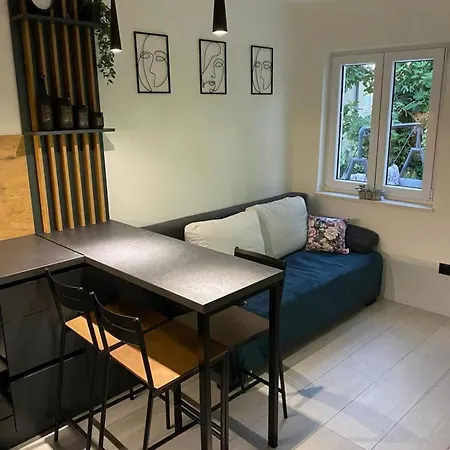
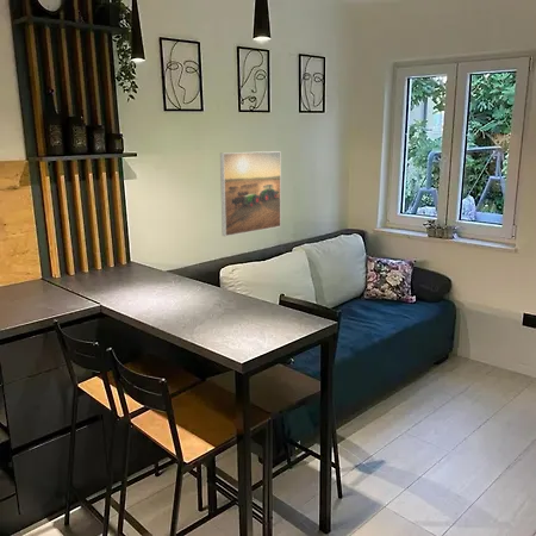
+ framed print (251, 192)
